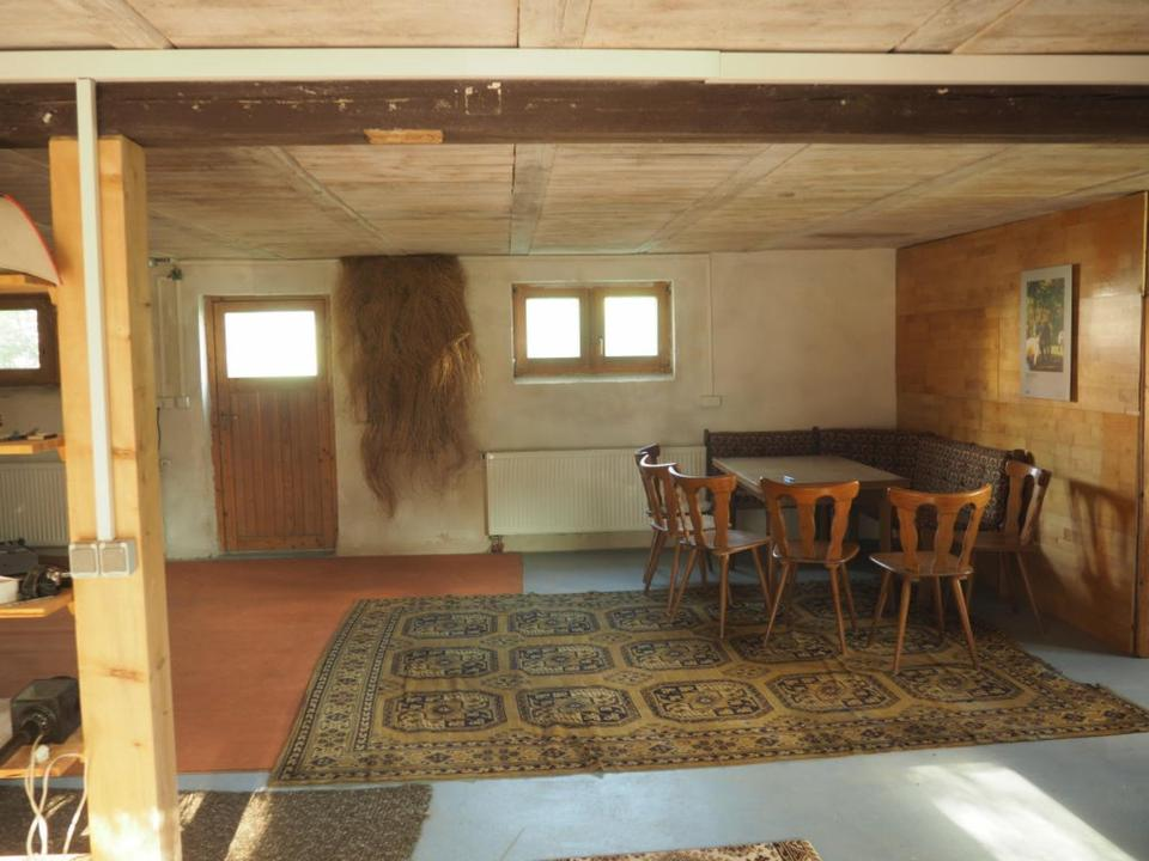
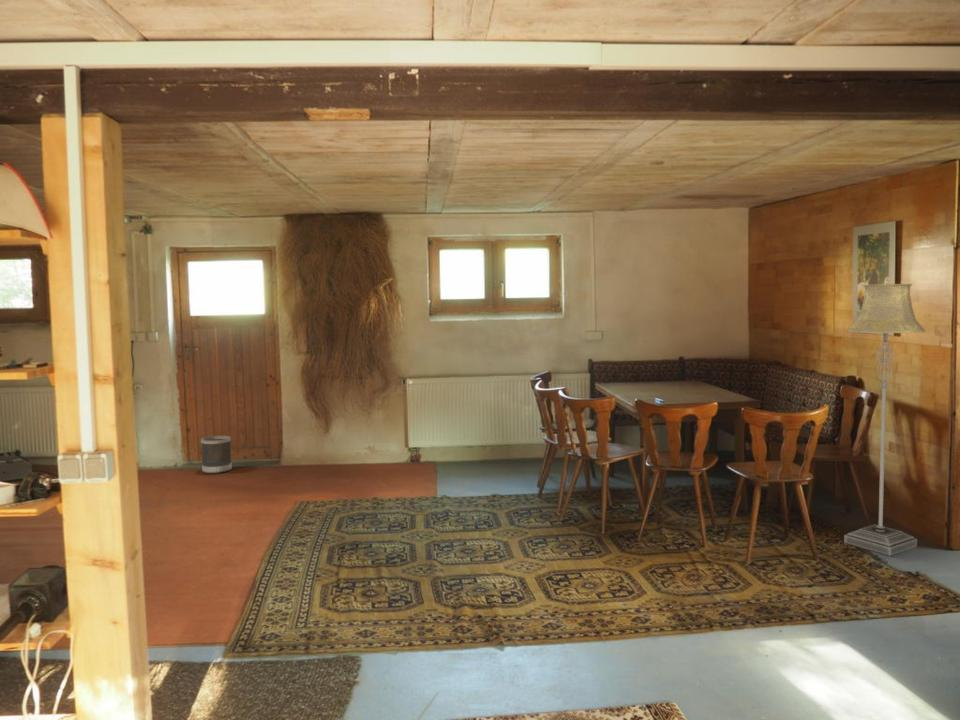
+ wastebasket (216, 454)
+ floor lamp (883, 416)
